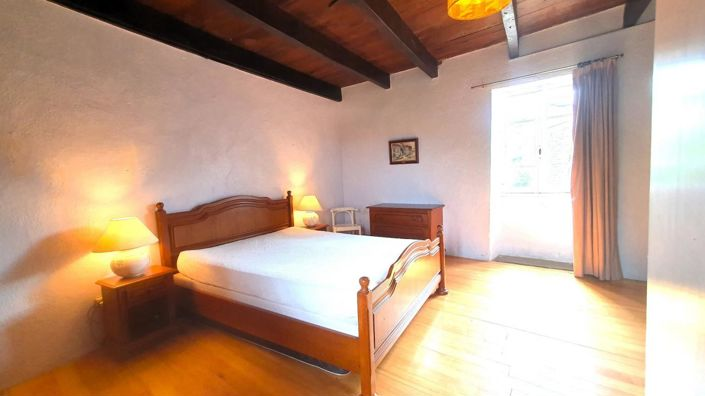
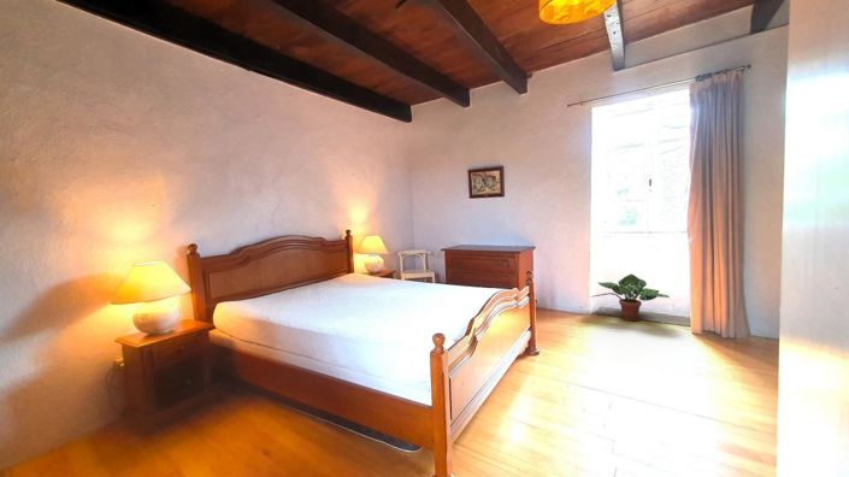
+ potted plant (629, 294)
